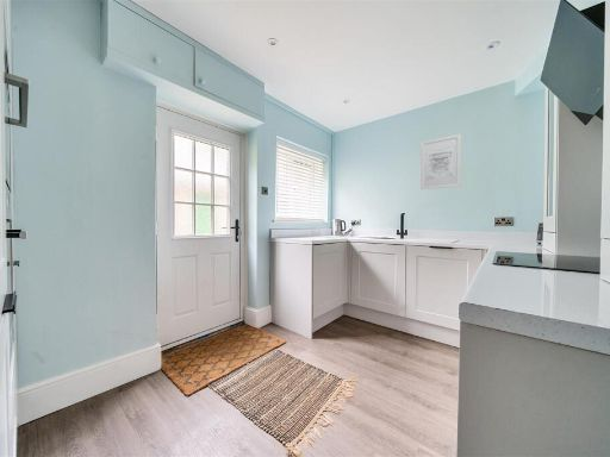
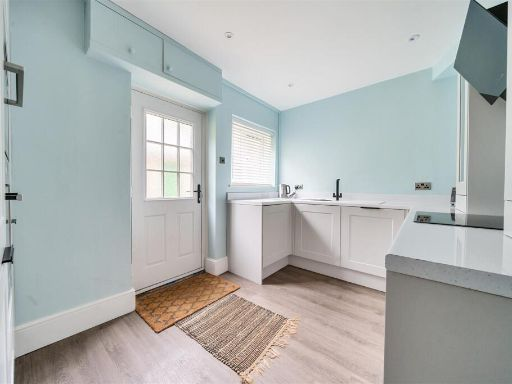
- wall art (440, 163)
